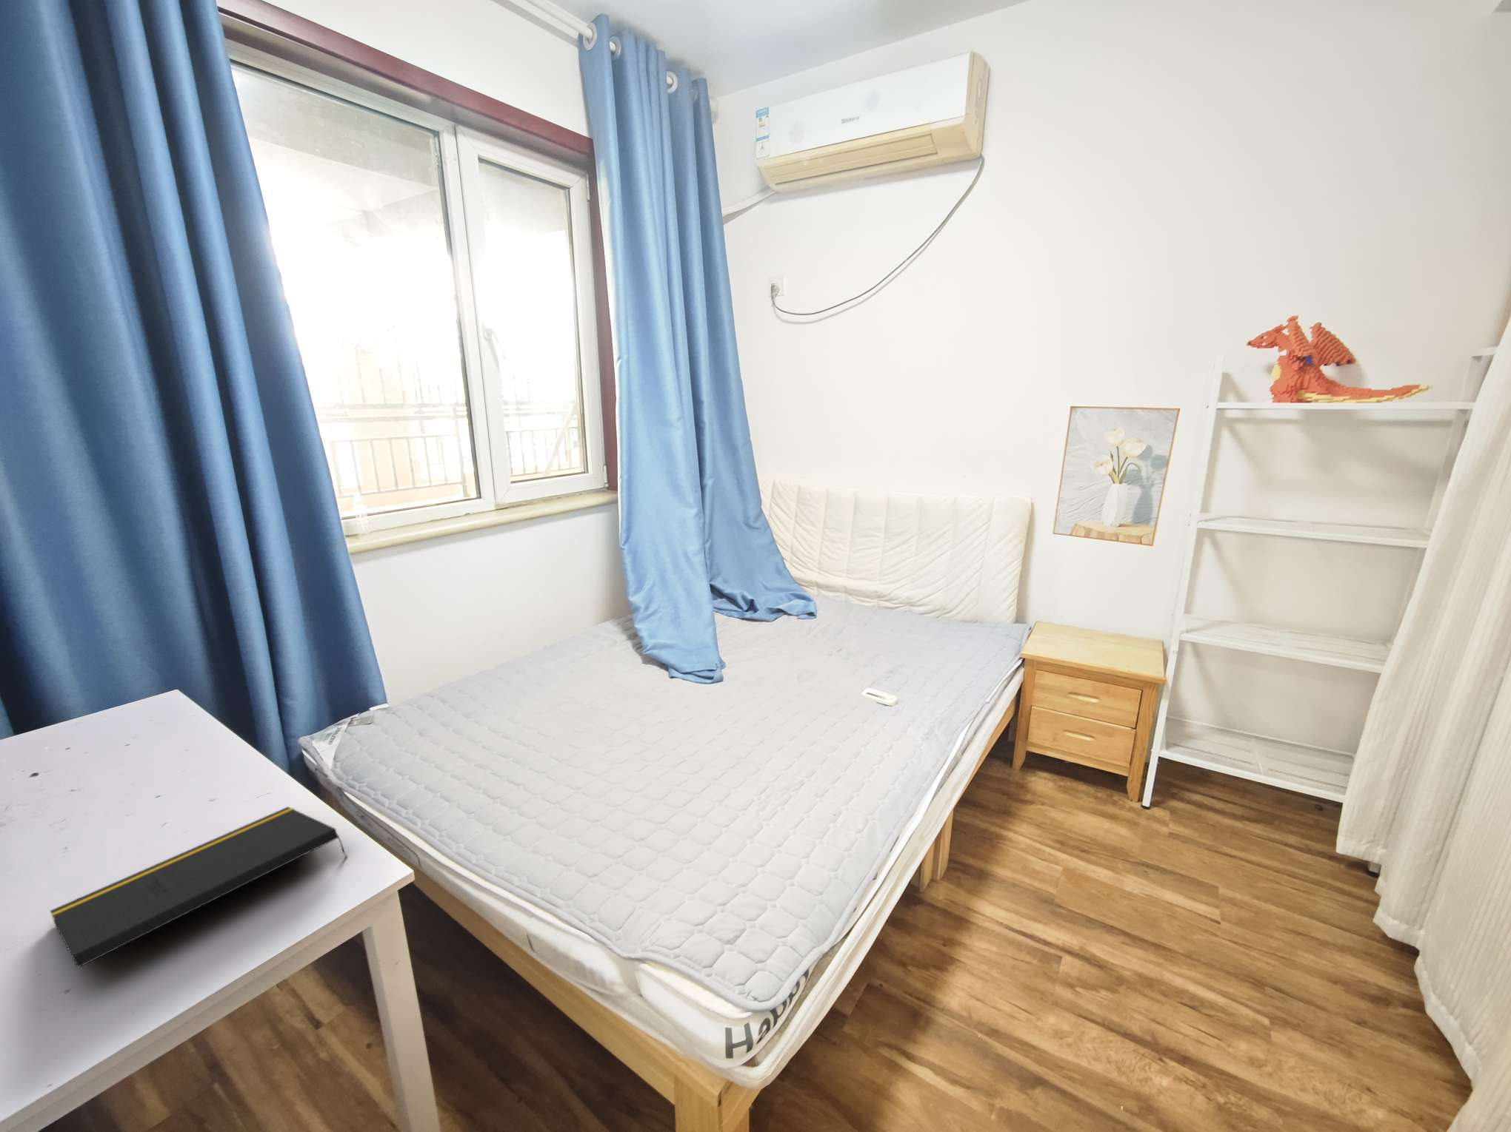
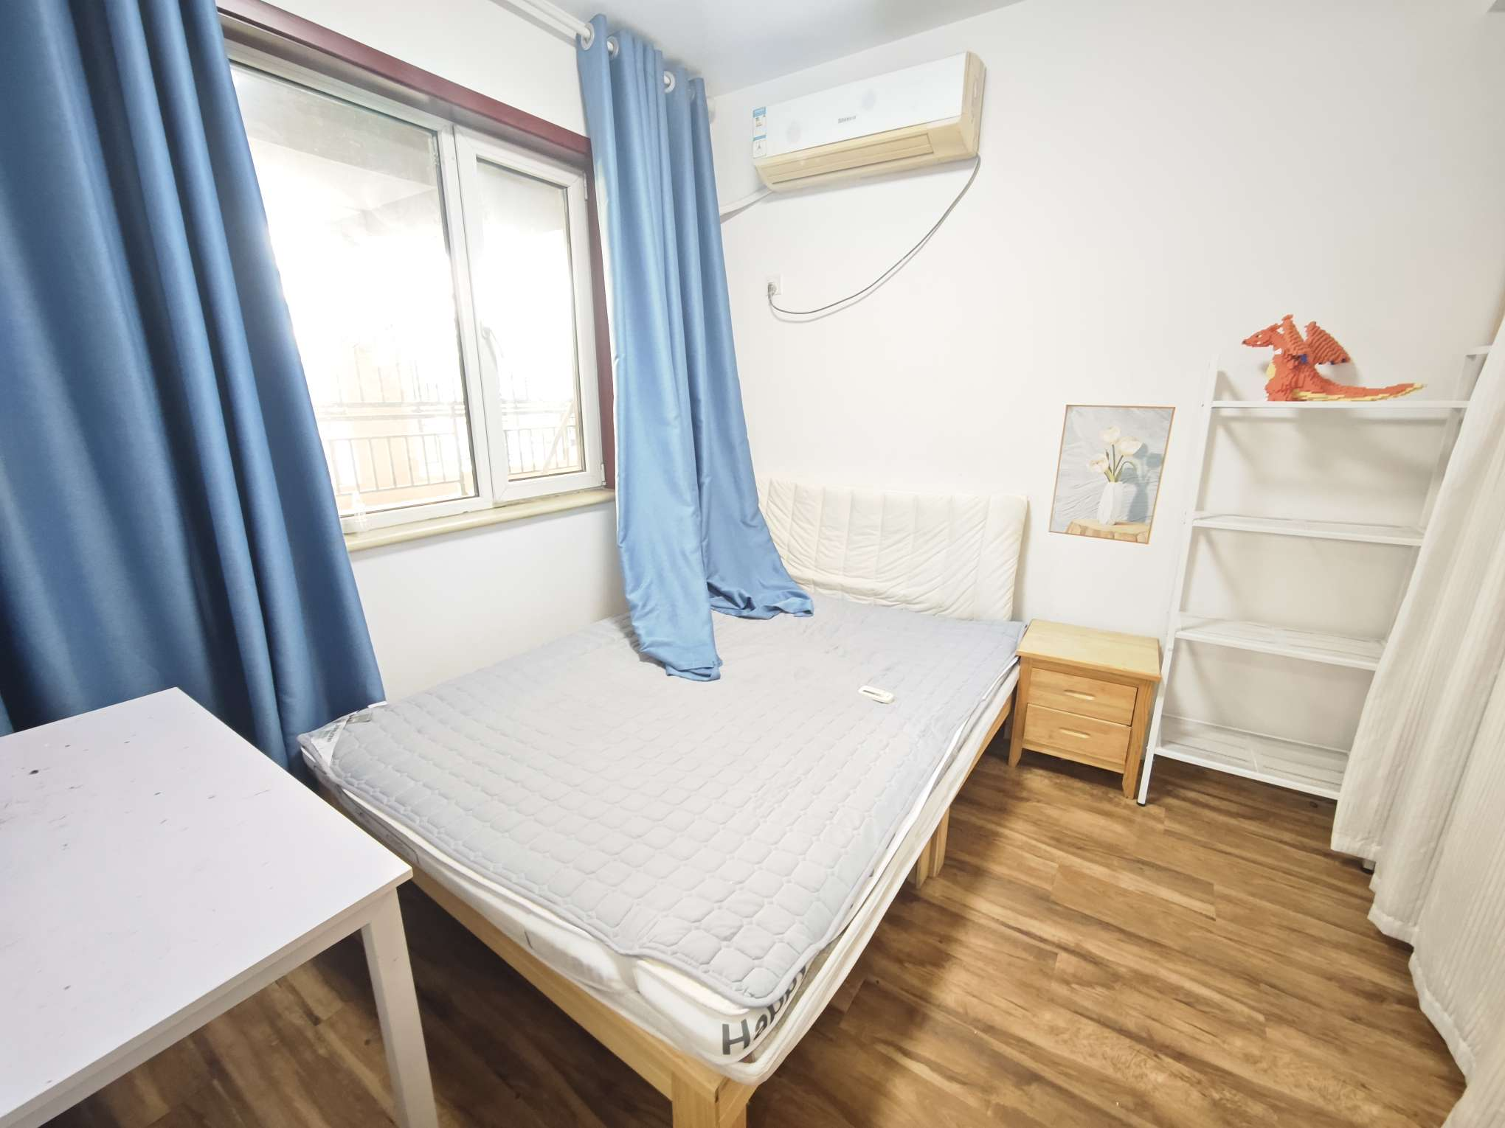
- notepad (202, 873)
